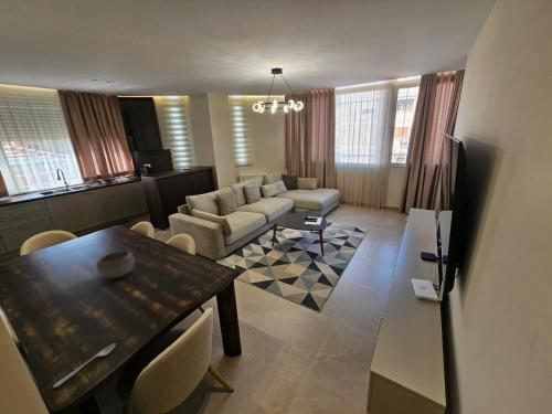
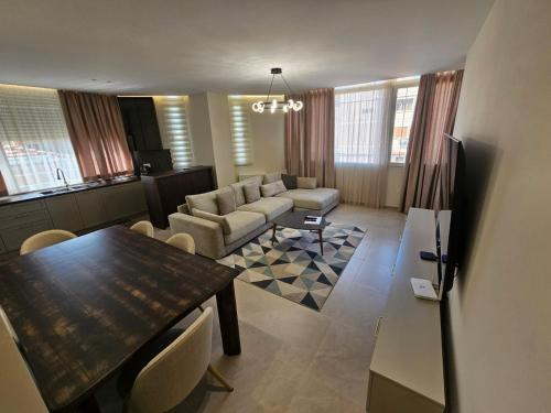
- spoon (86, 363)
- bowl (117, 265)
